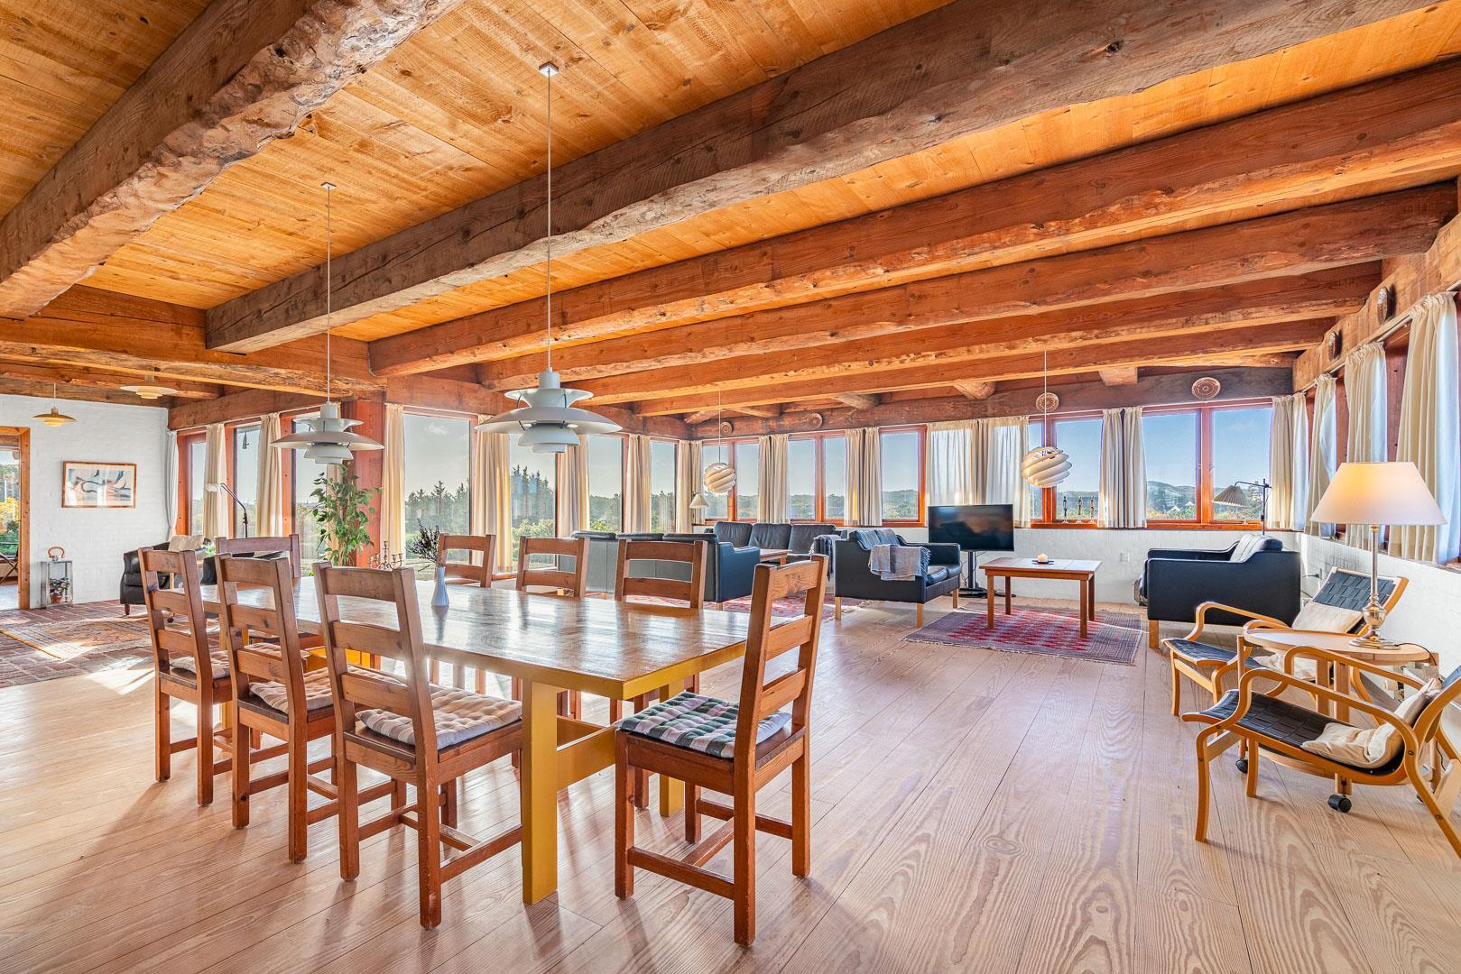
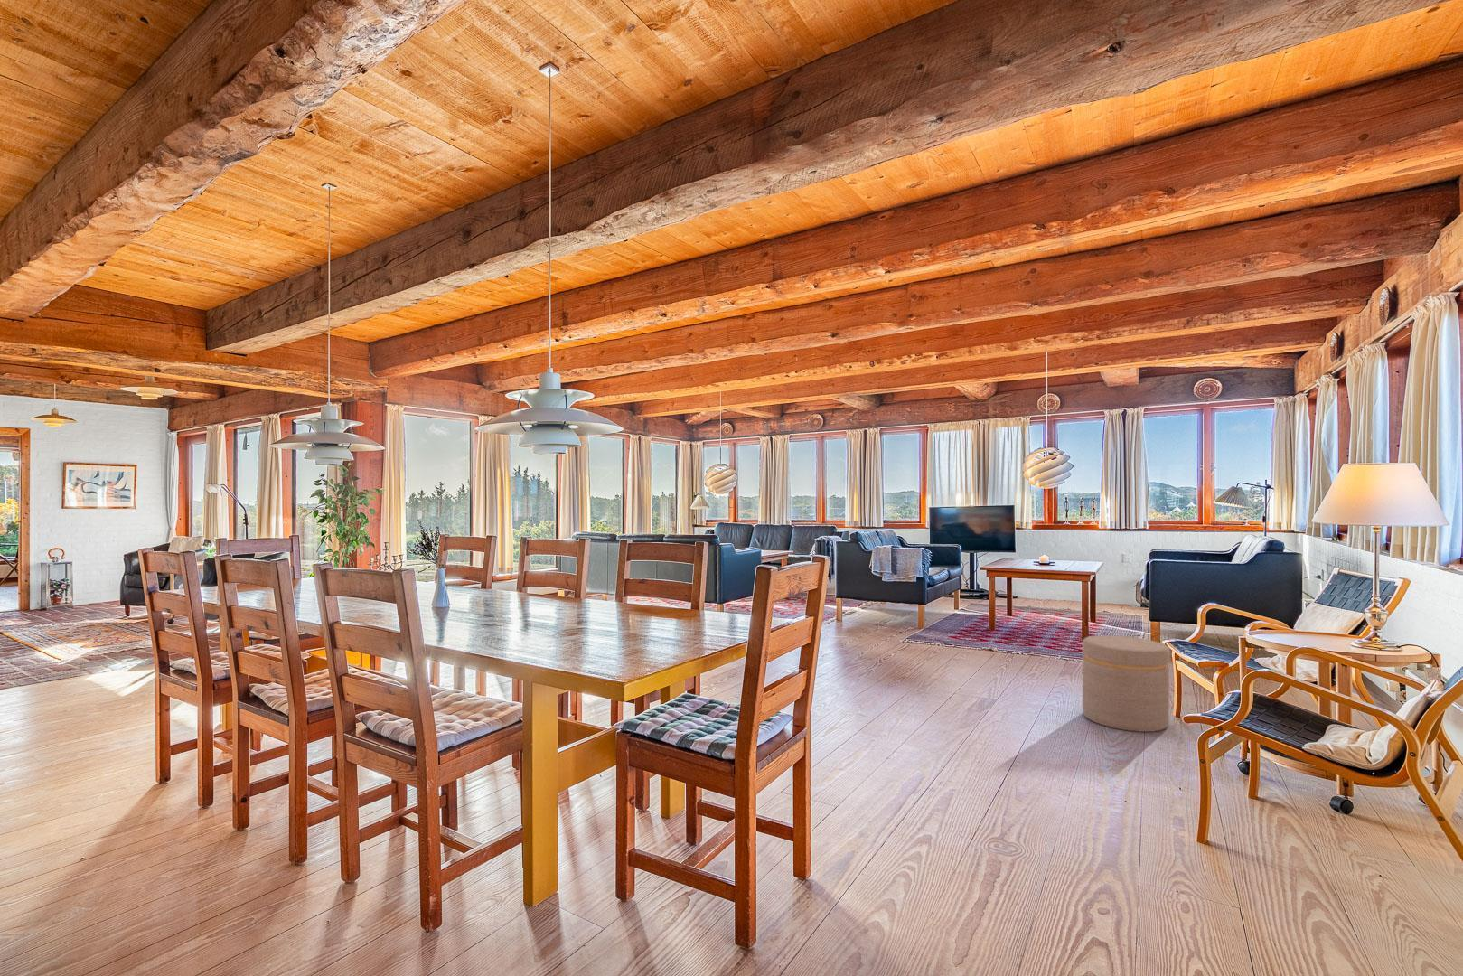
+ ottoman (1124, 681)
